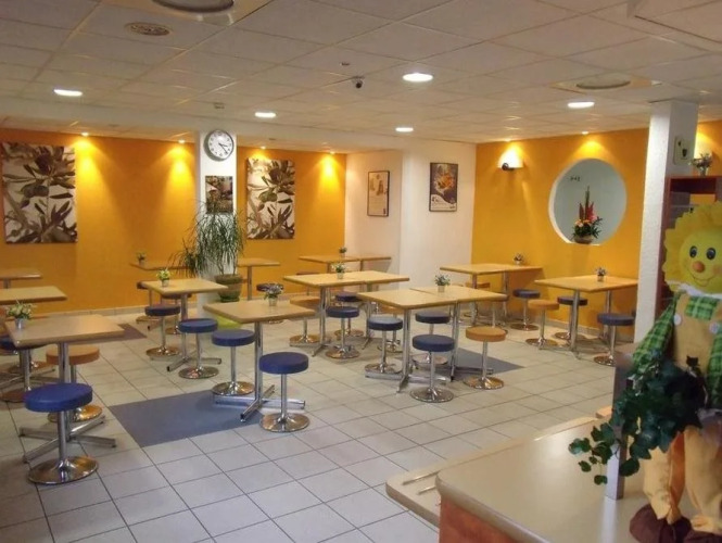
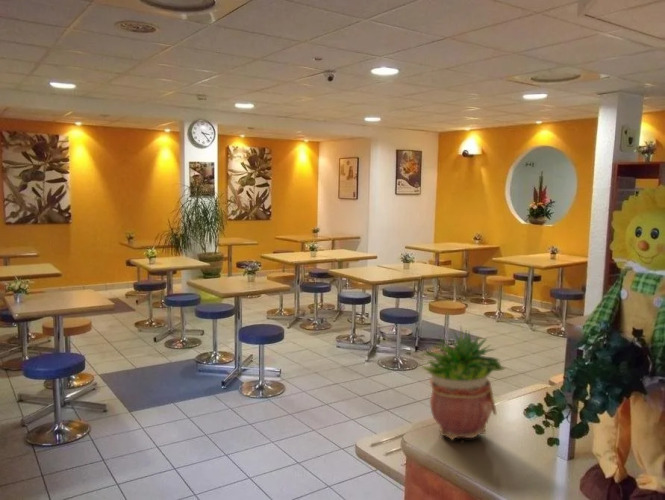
+ potted plant (458, 381)
